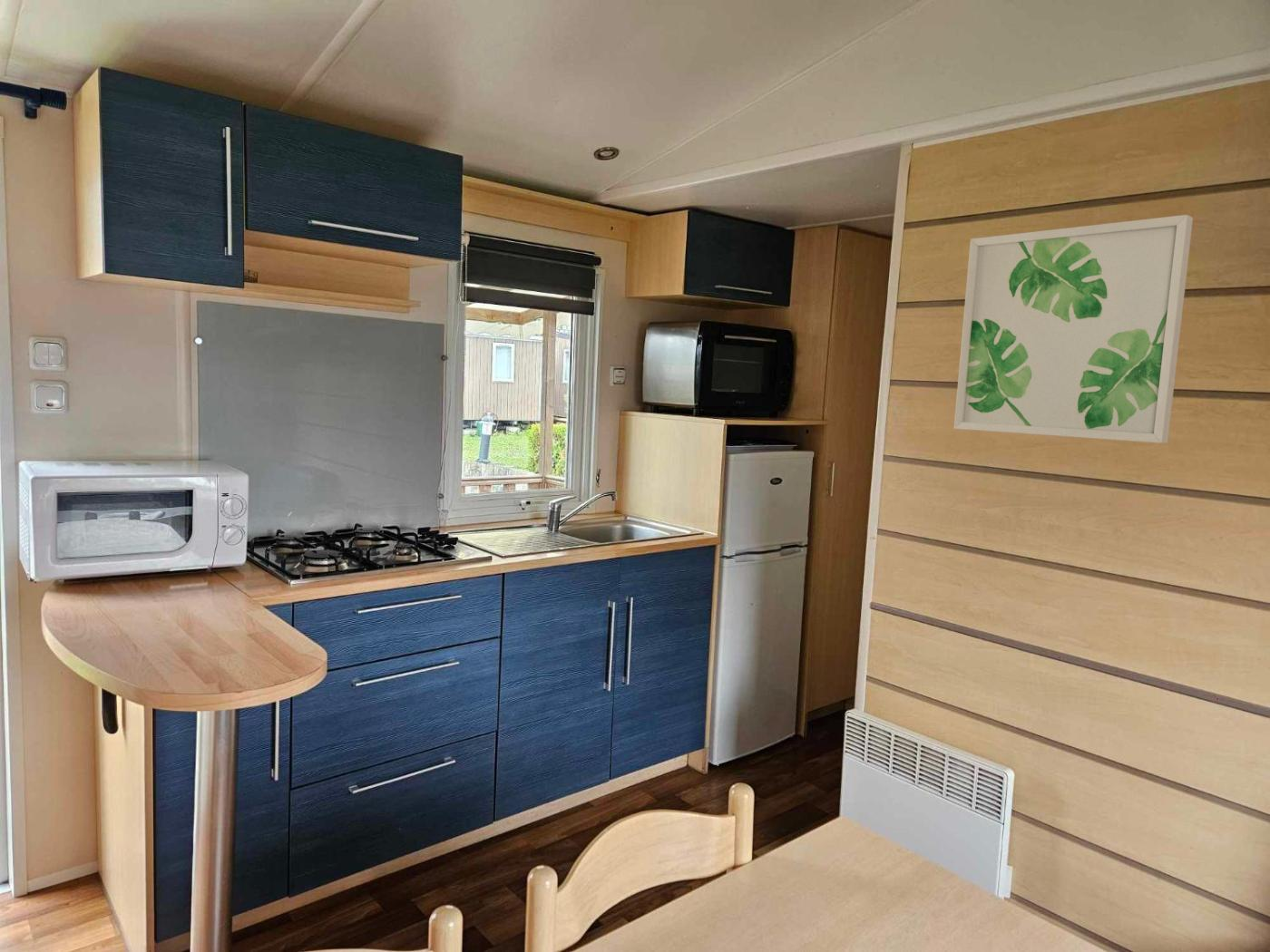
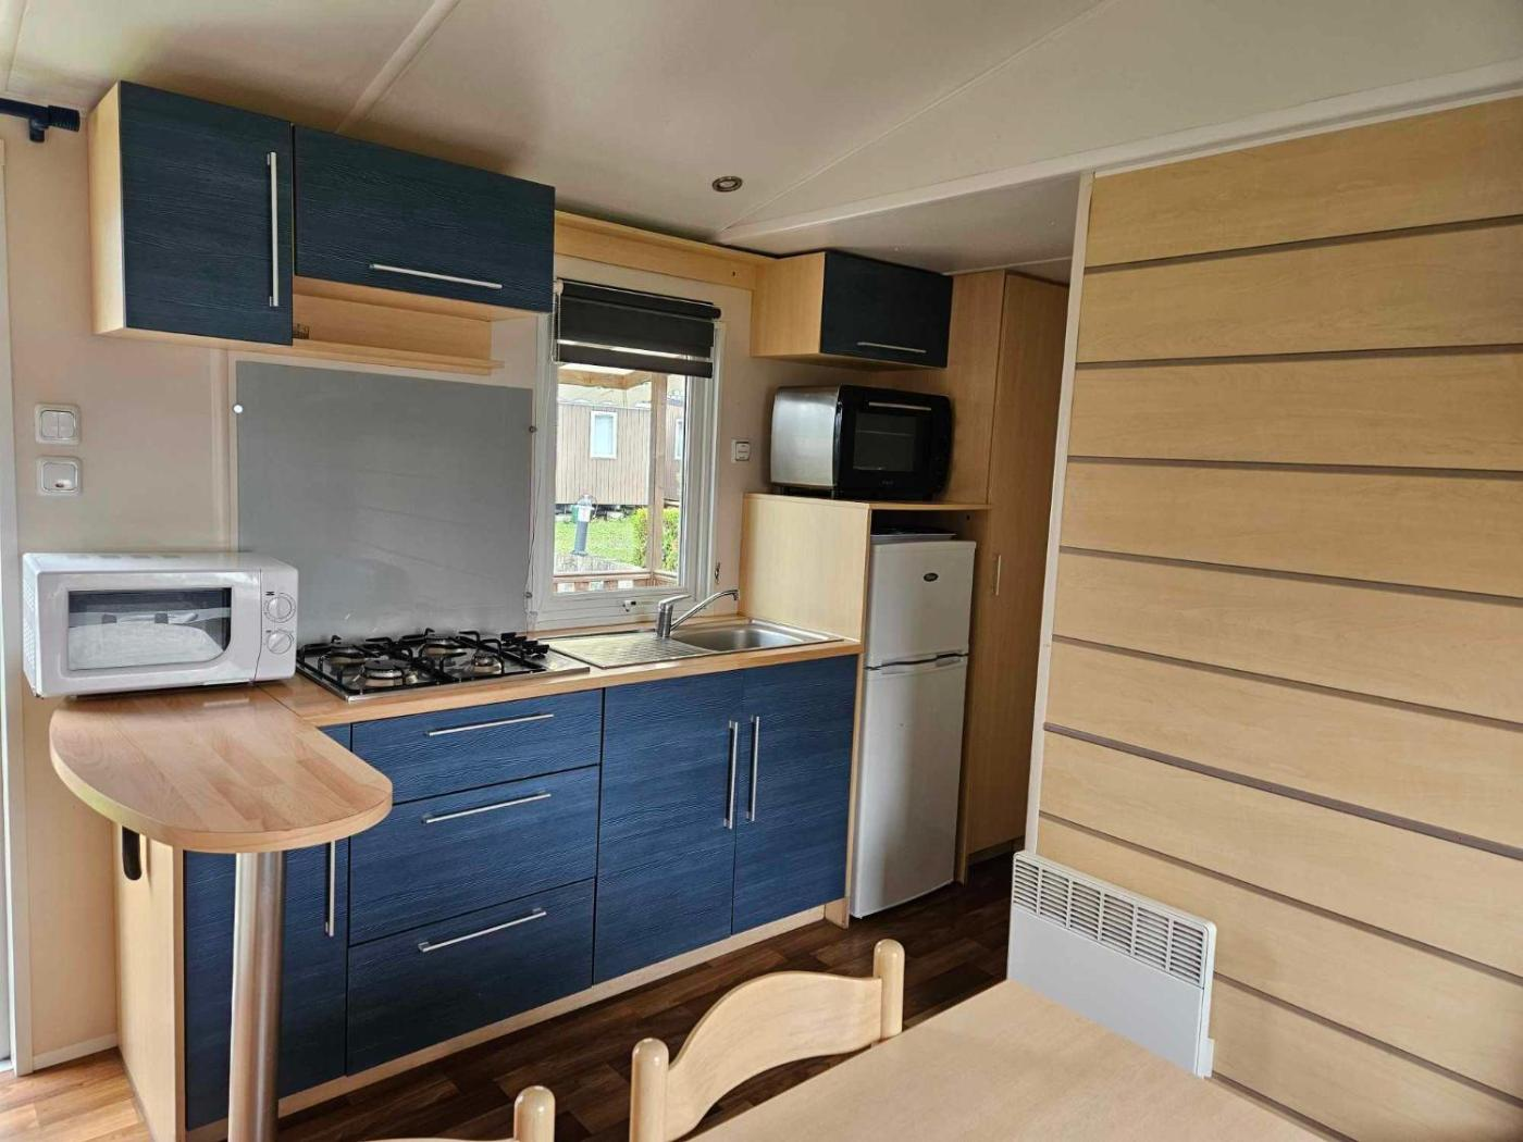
- wall art (1061, 333)
